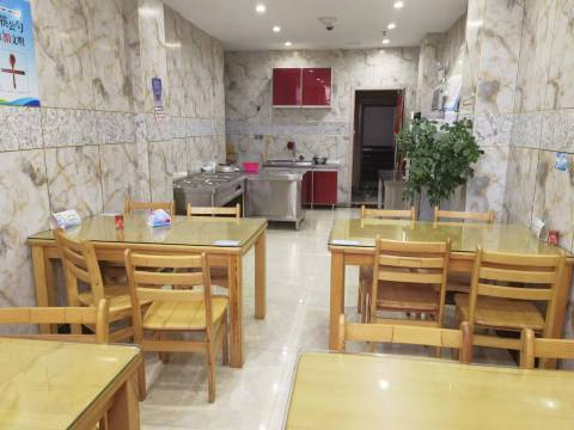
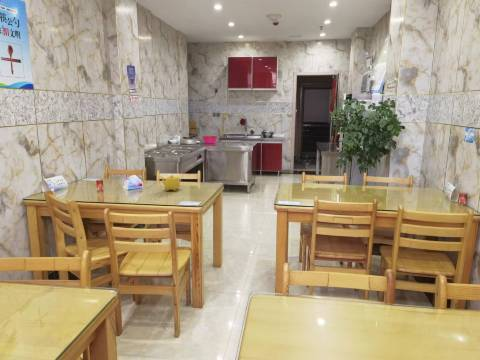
+ teapot (170, 182)
